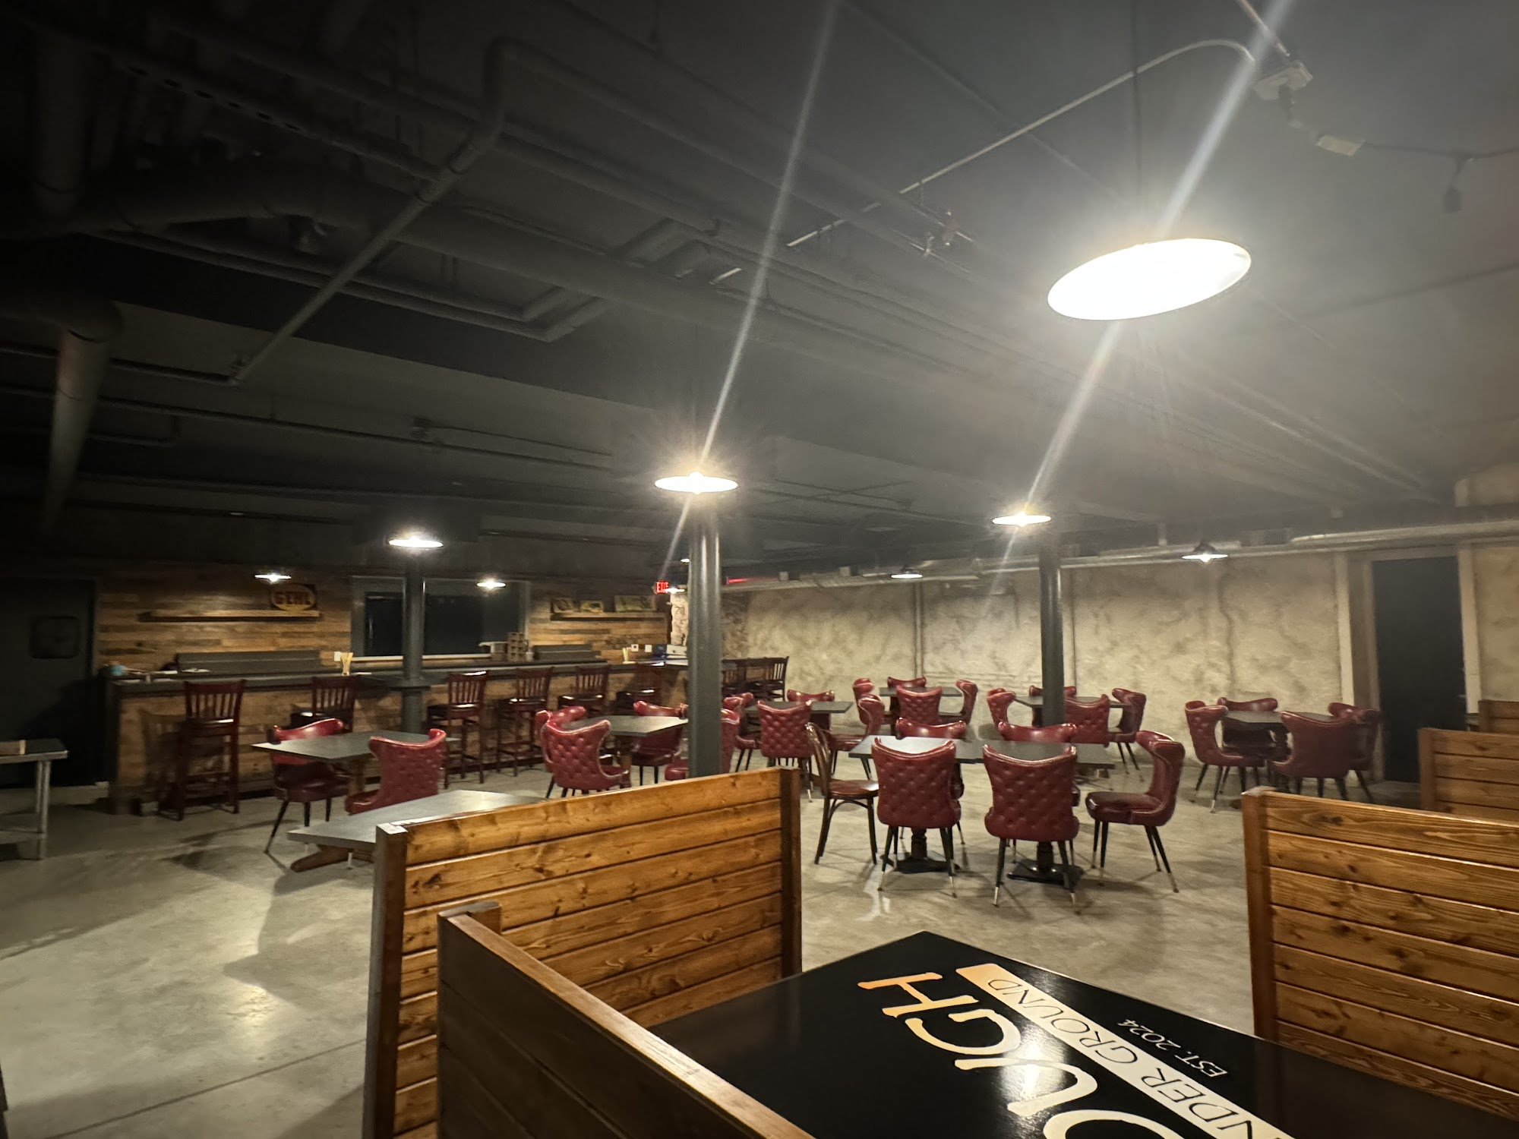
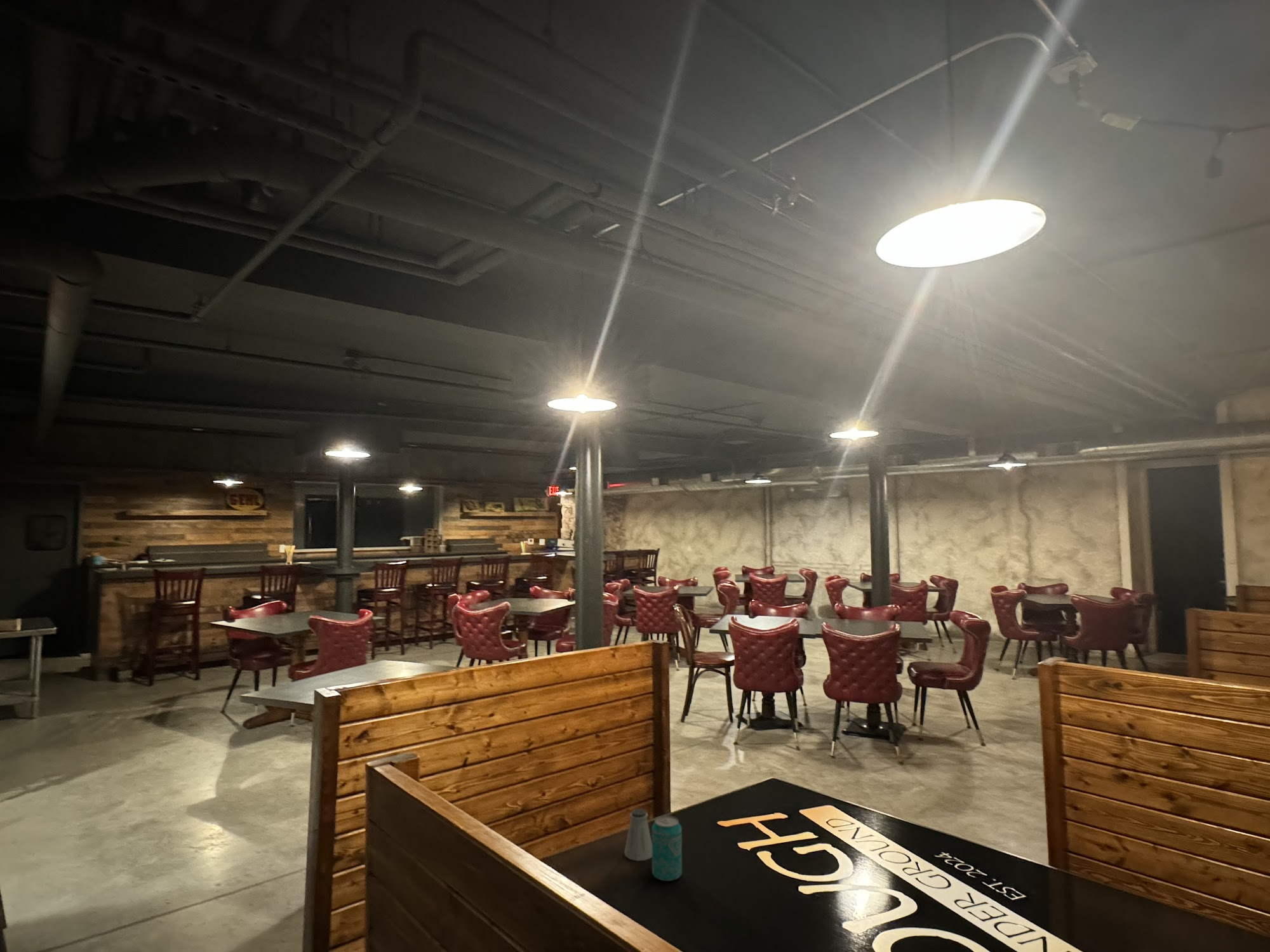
+ beverage can (667, 847)
+ saltshaker (639, 832)
